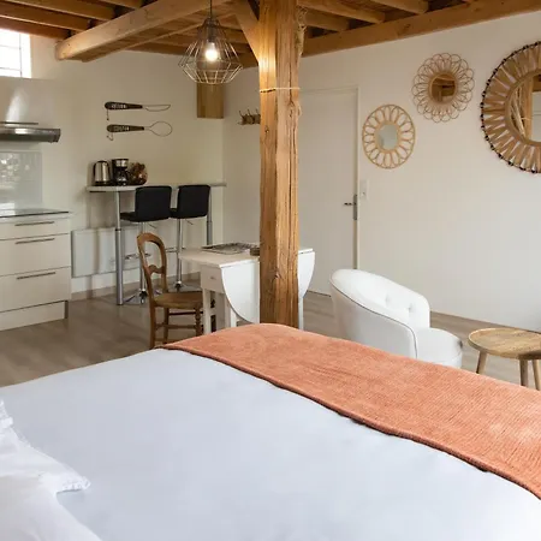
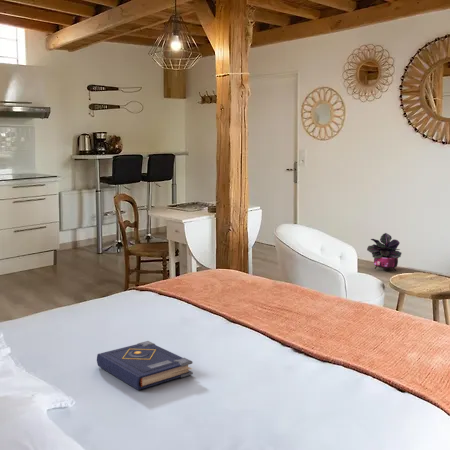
+ potted plant (385, 252)
+ book (143, 363)
